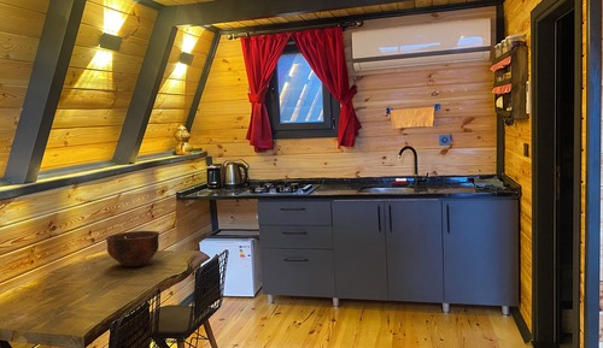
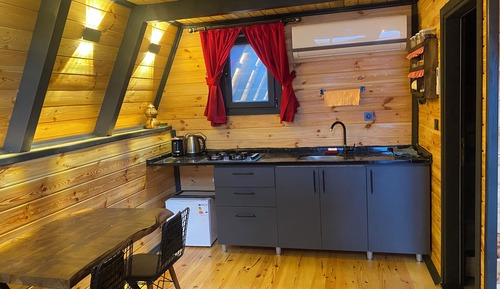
- bowl (133, 249)
